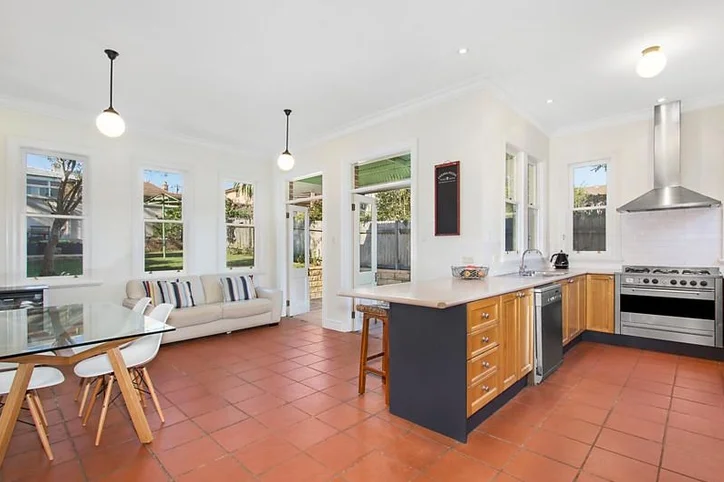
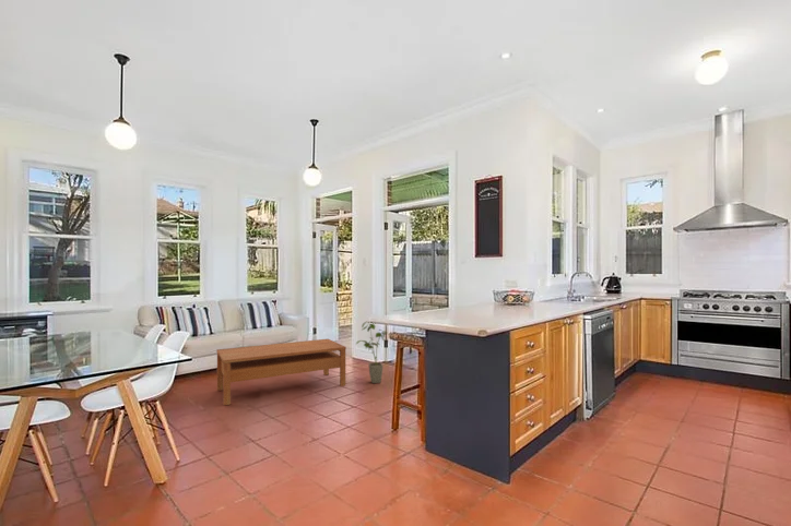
+ house plant (371, 350)
+ coffee table (282, 368)
